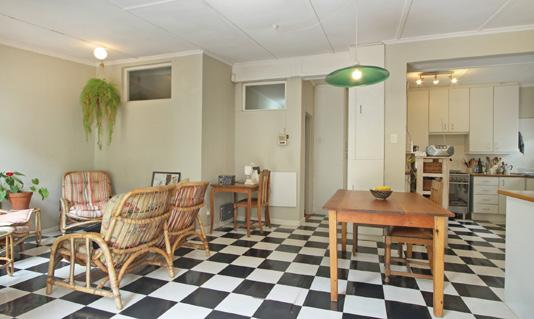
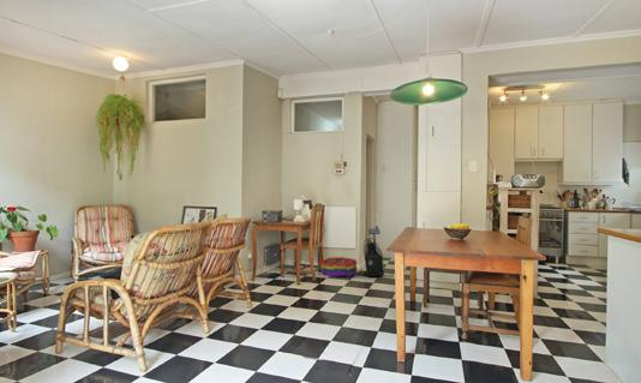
+ vacuum cleaner (373, 251)
+ storage bin (339, 265)
